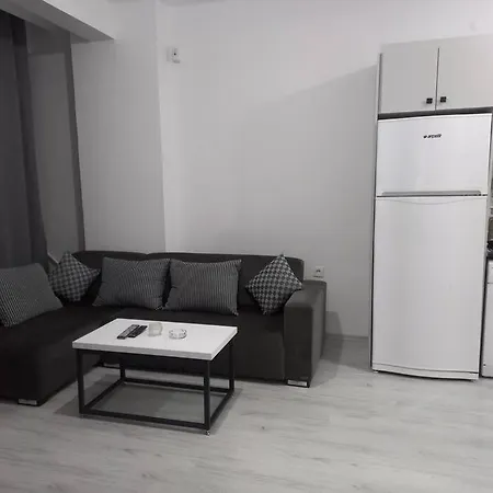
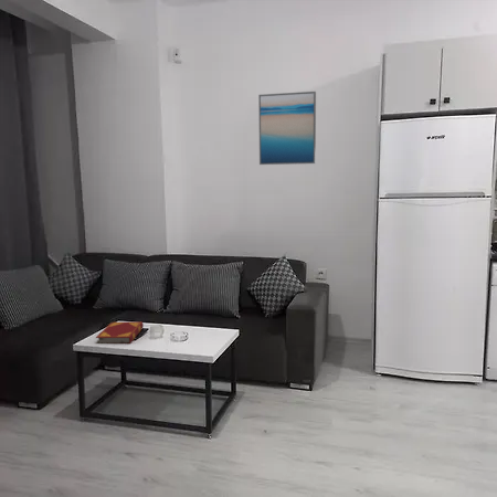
+ hardback book (120, 332)
+ wall art (286, 128)
